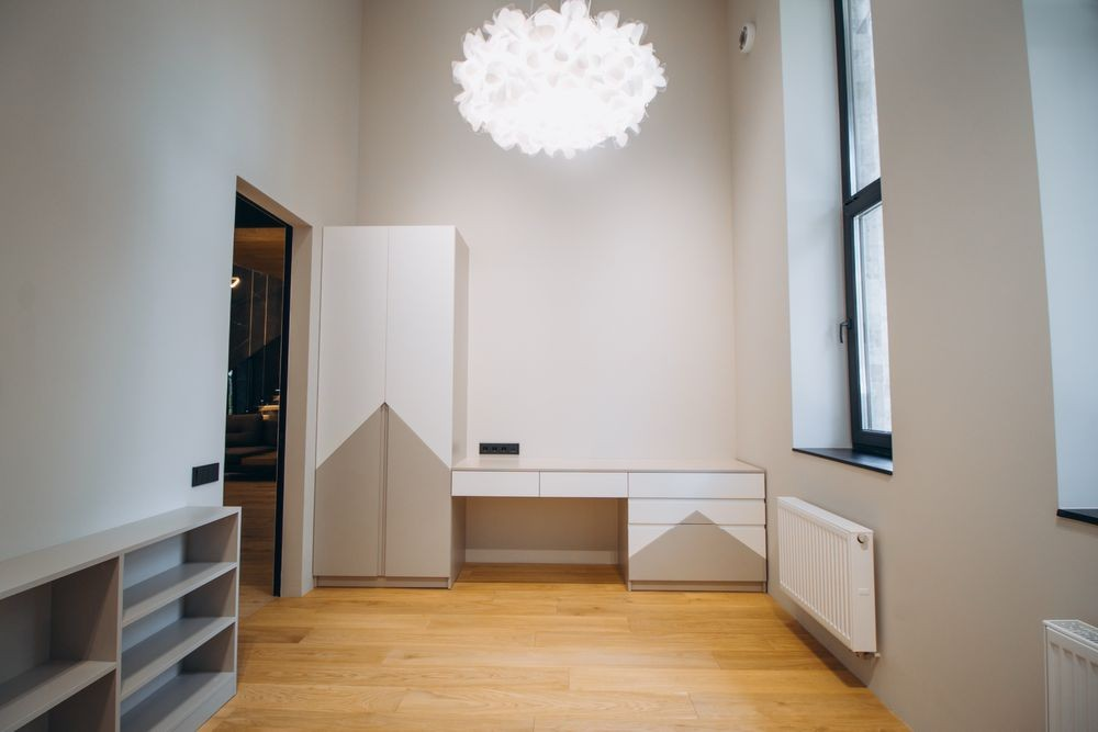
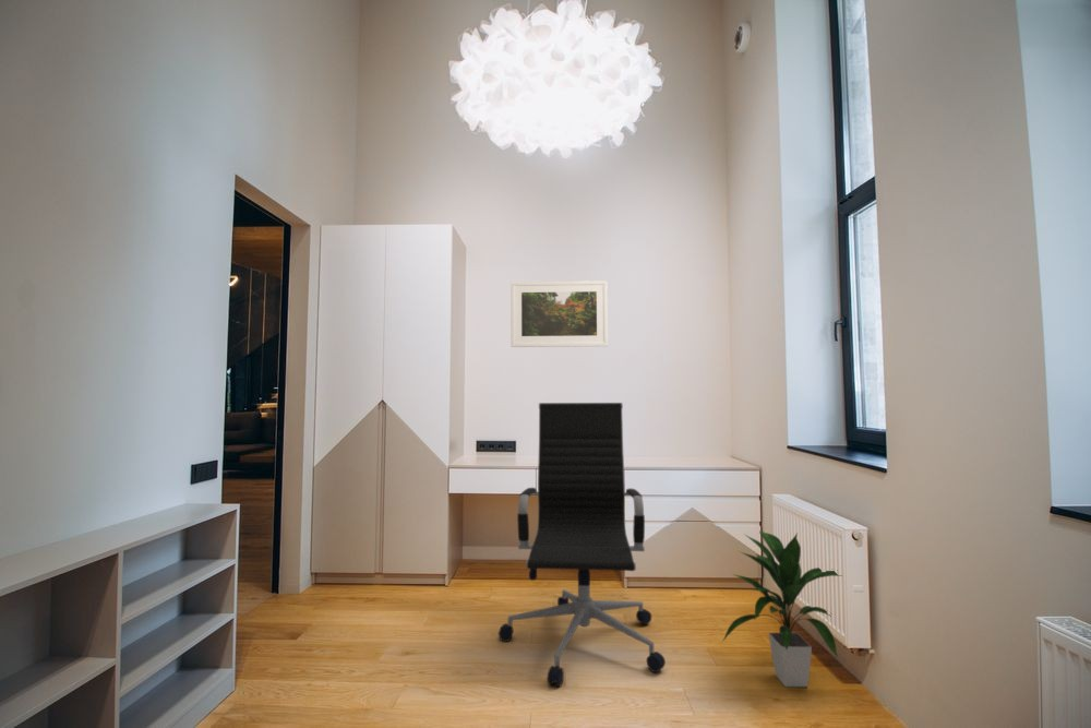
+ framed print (559, 313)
+ office chair (576, 521)
+ indoor plant (782, 602)
